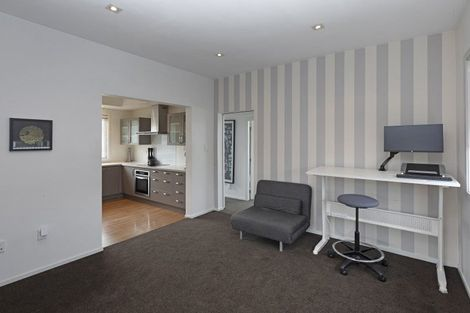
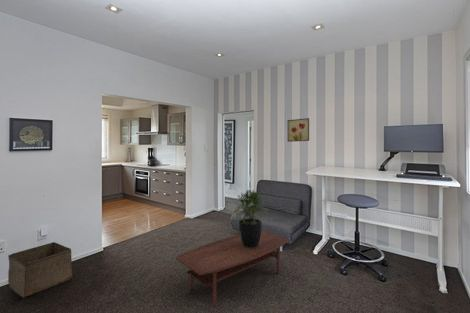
+ storage bin (41, 266)
+ wall art (298, 130)
+ potted plant (248, 216)
+ coffee table (237, 264)
